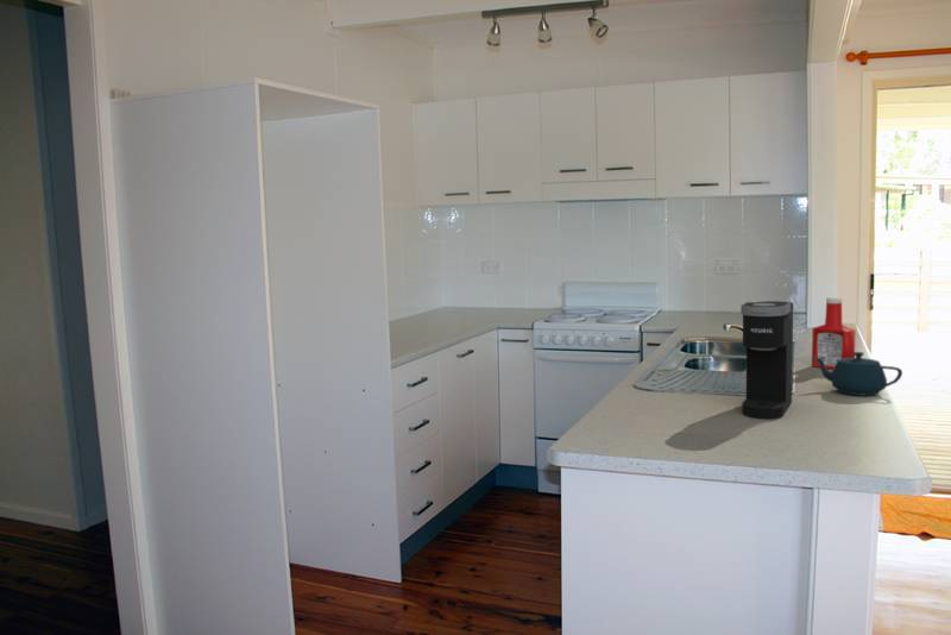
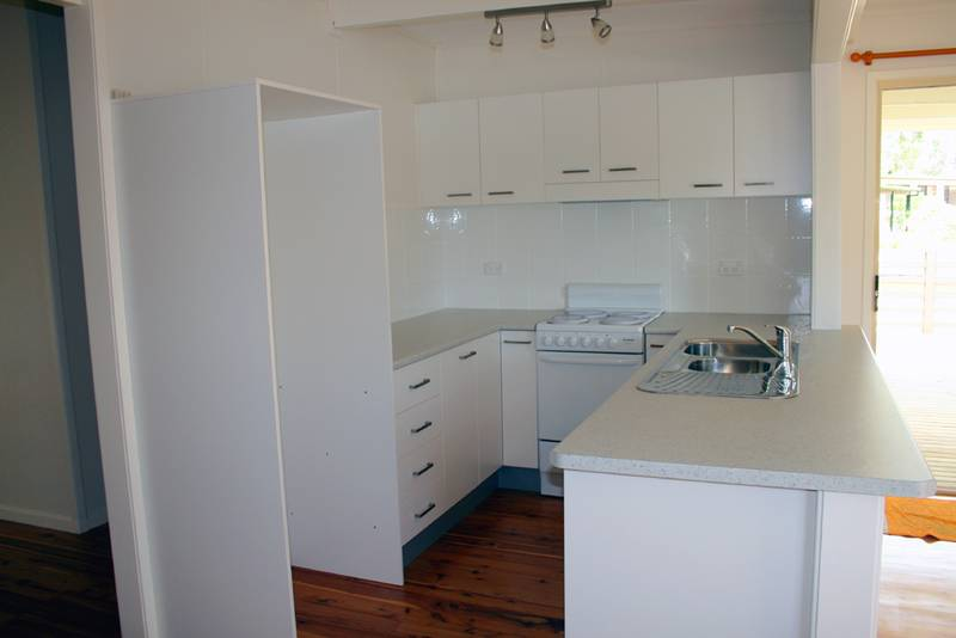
- teapot (855, 372)
- soap bottle (833, 333)
- coffee maker (768, 354)
